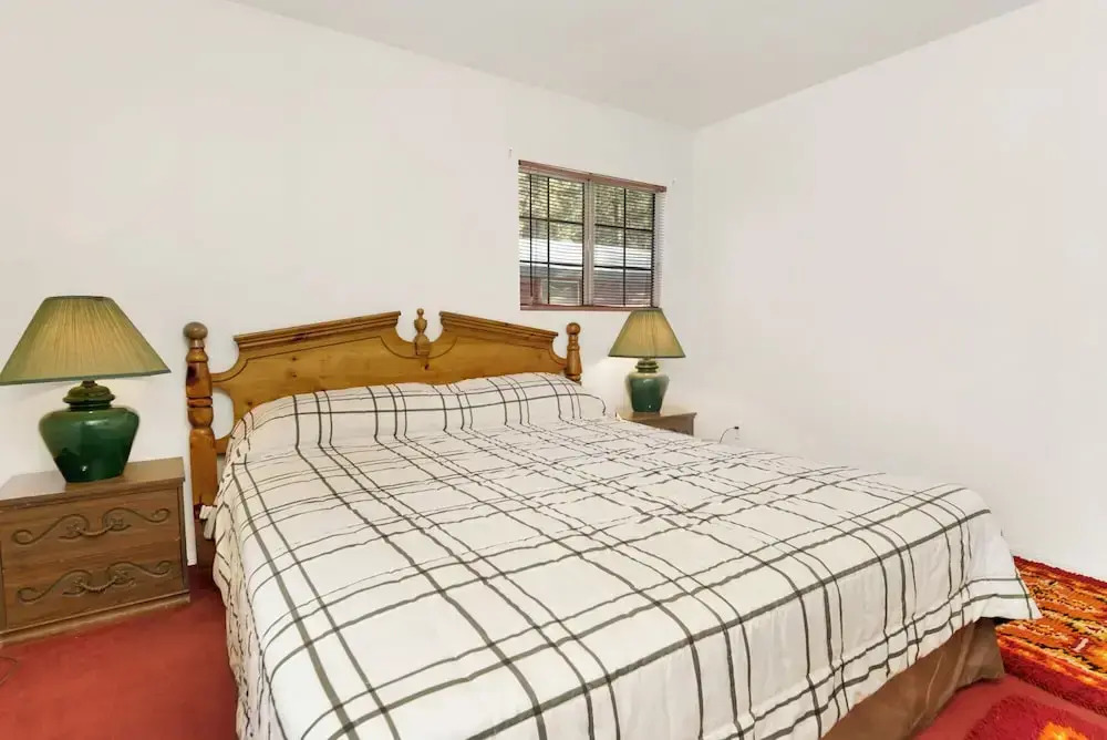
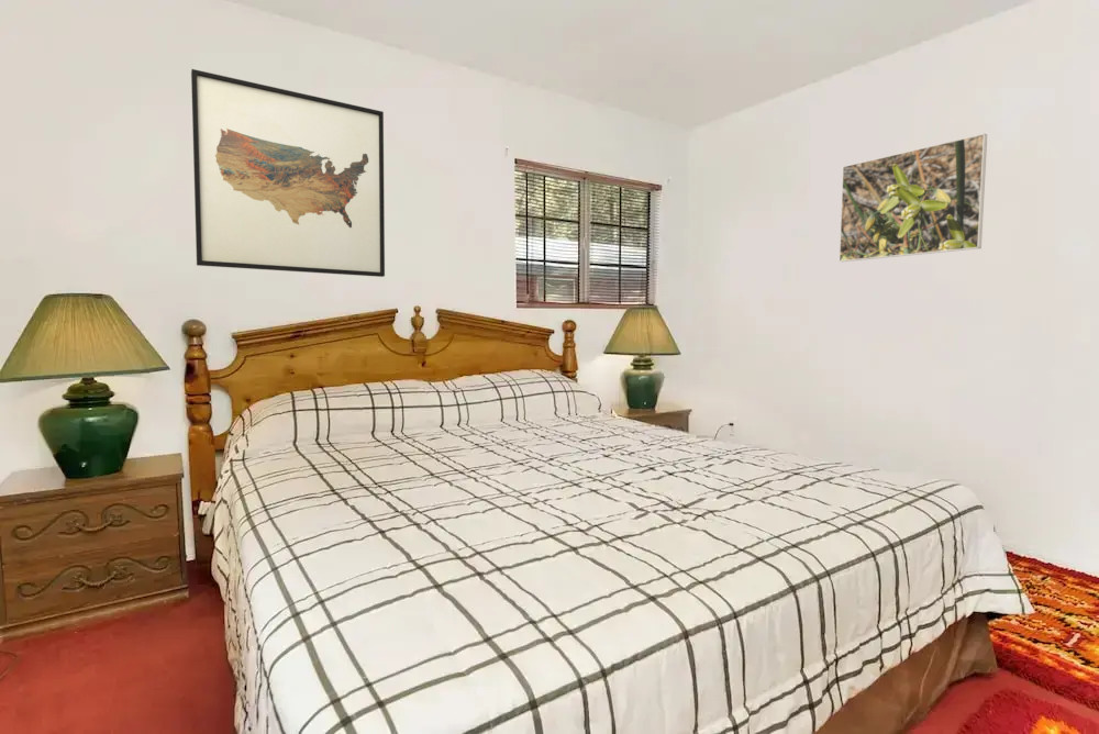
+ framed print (906, 203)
+ wall art (296, 182)
